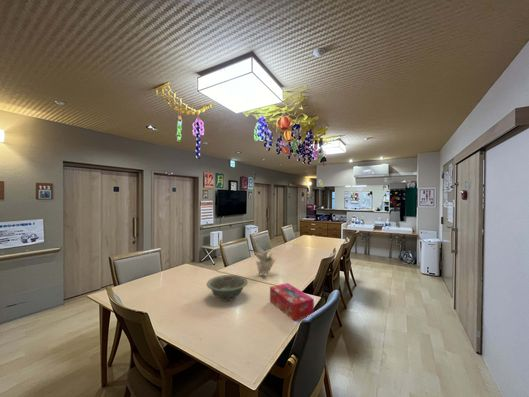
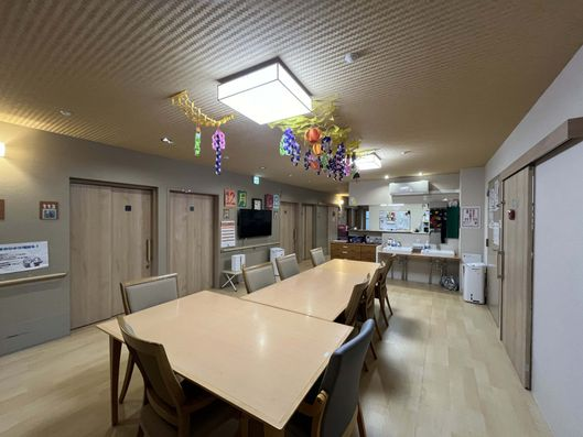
- tissue box (290, 299)
- flower arrangement (262, 257)
- decorative bowl (227, 289)
